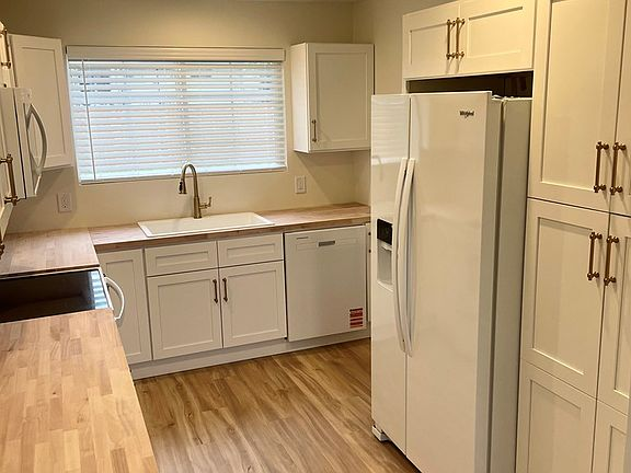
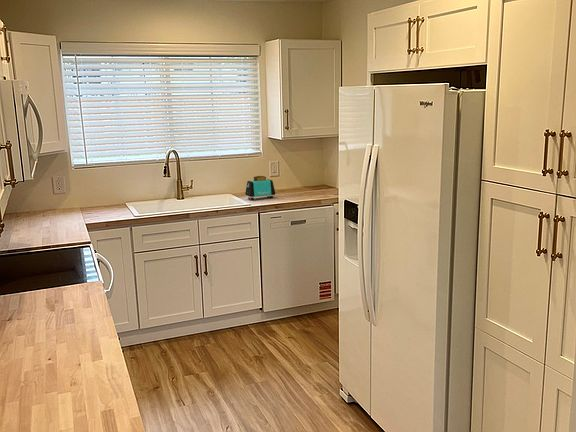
+ toaster (260, 187)
